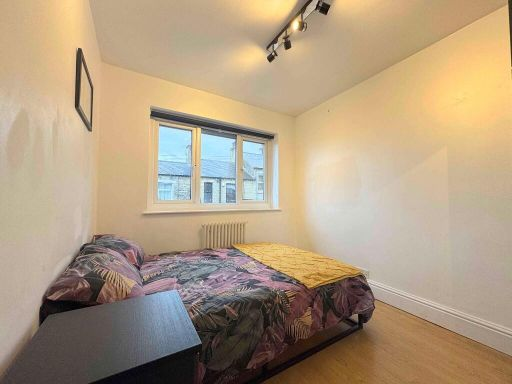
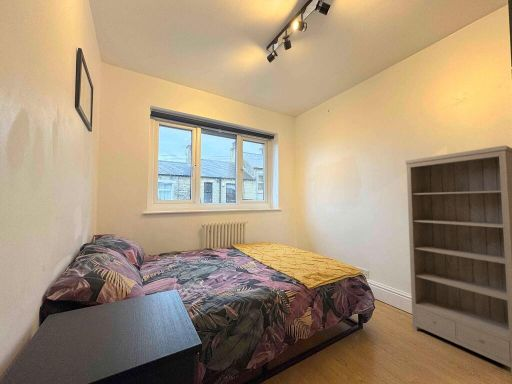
+ bookshelf (458, 247)
